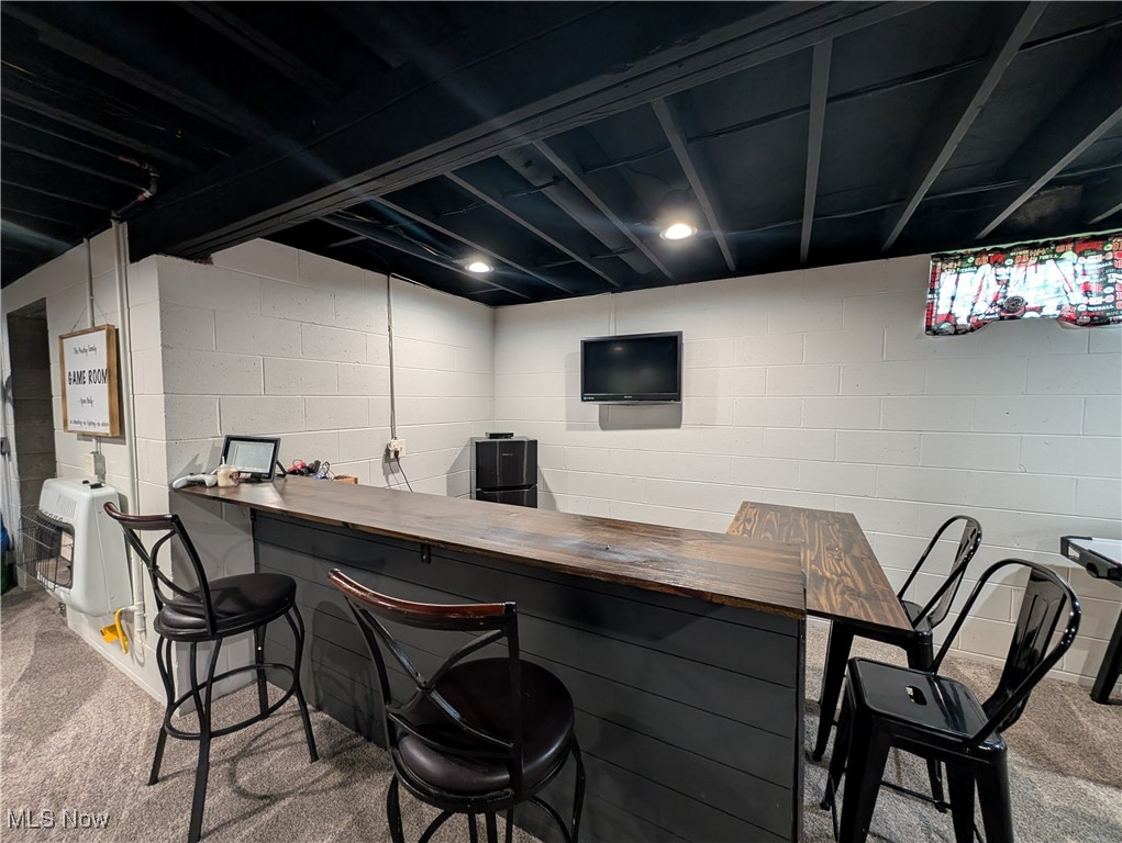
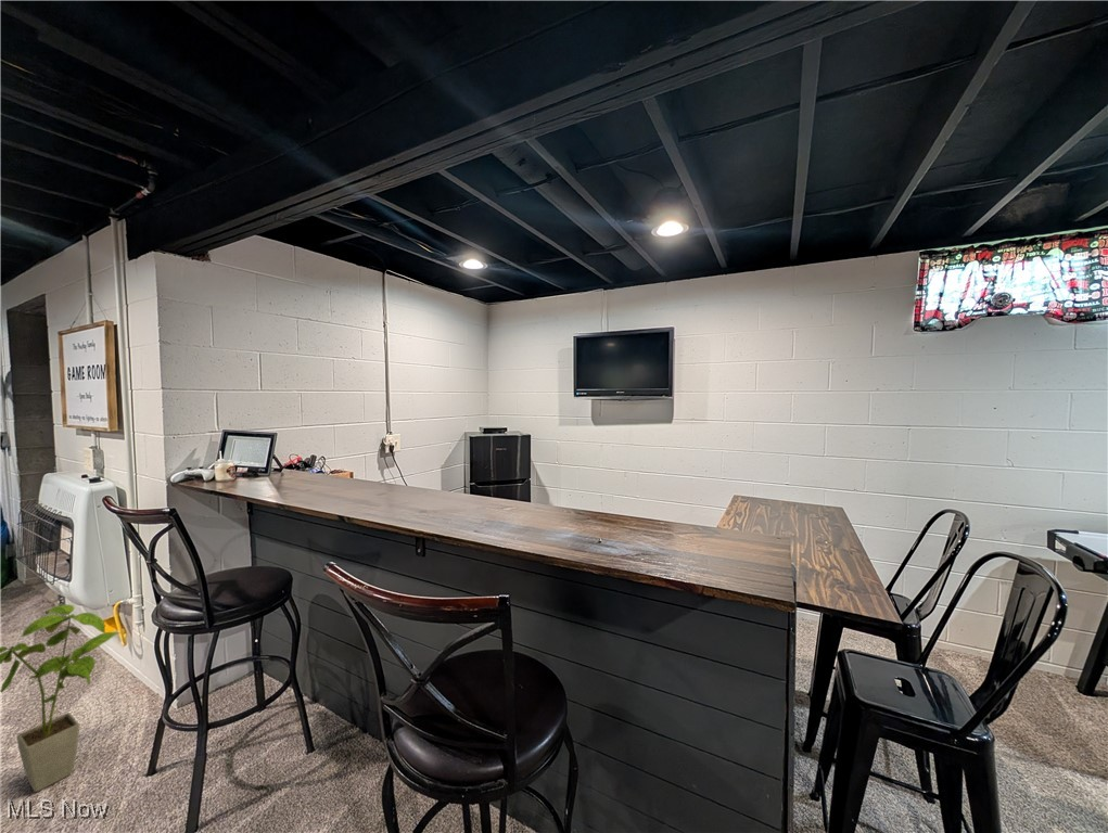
+ house plant (64, 687)
